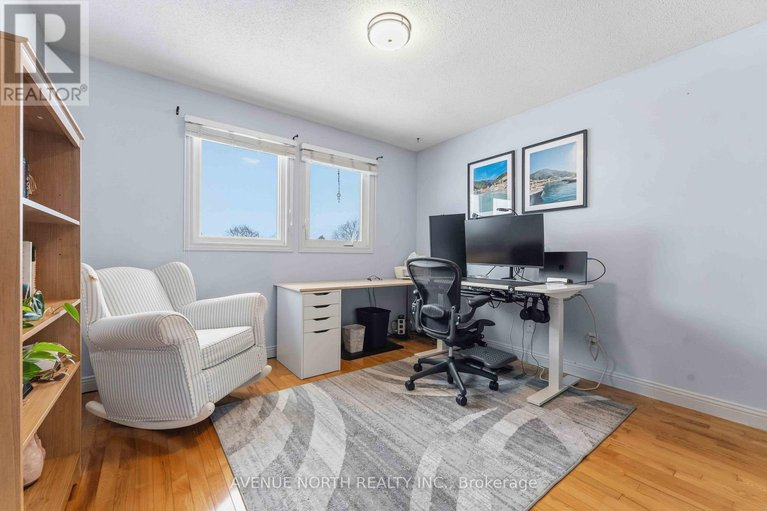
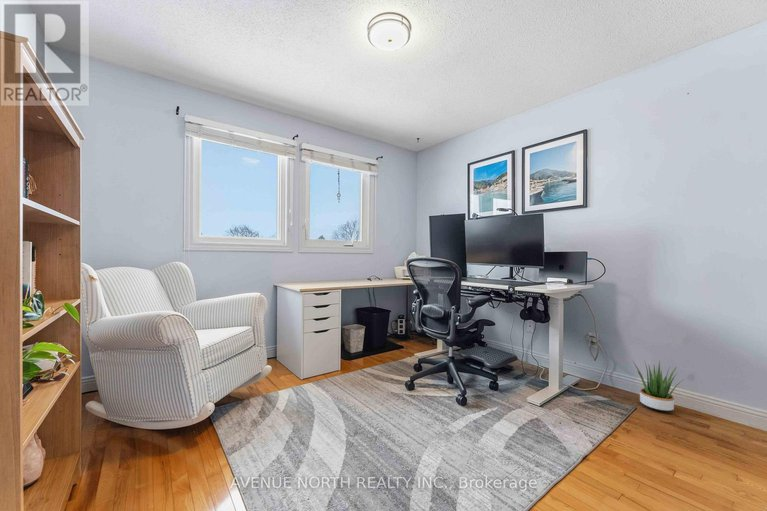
+ potted plant (656, 385)
